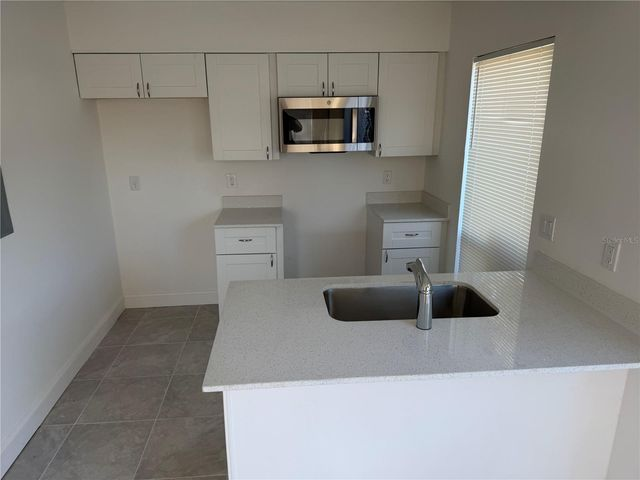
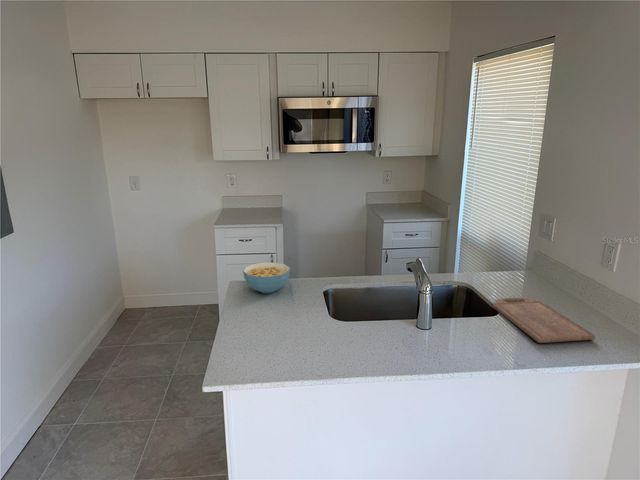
+ cutting board (535, 317)
+ cereal bowl (267, 280)
